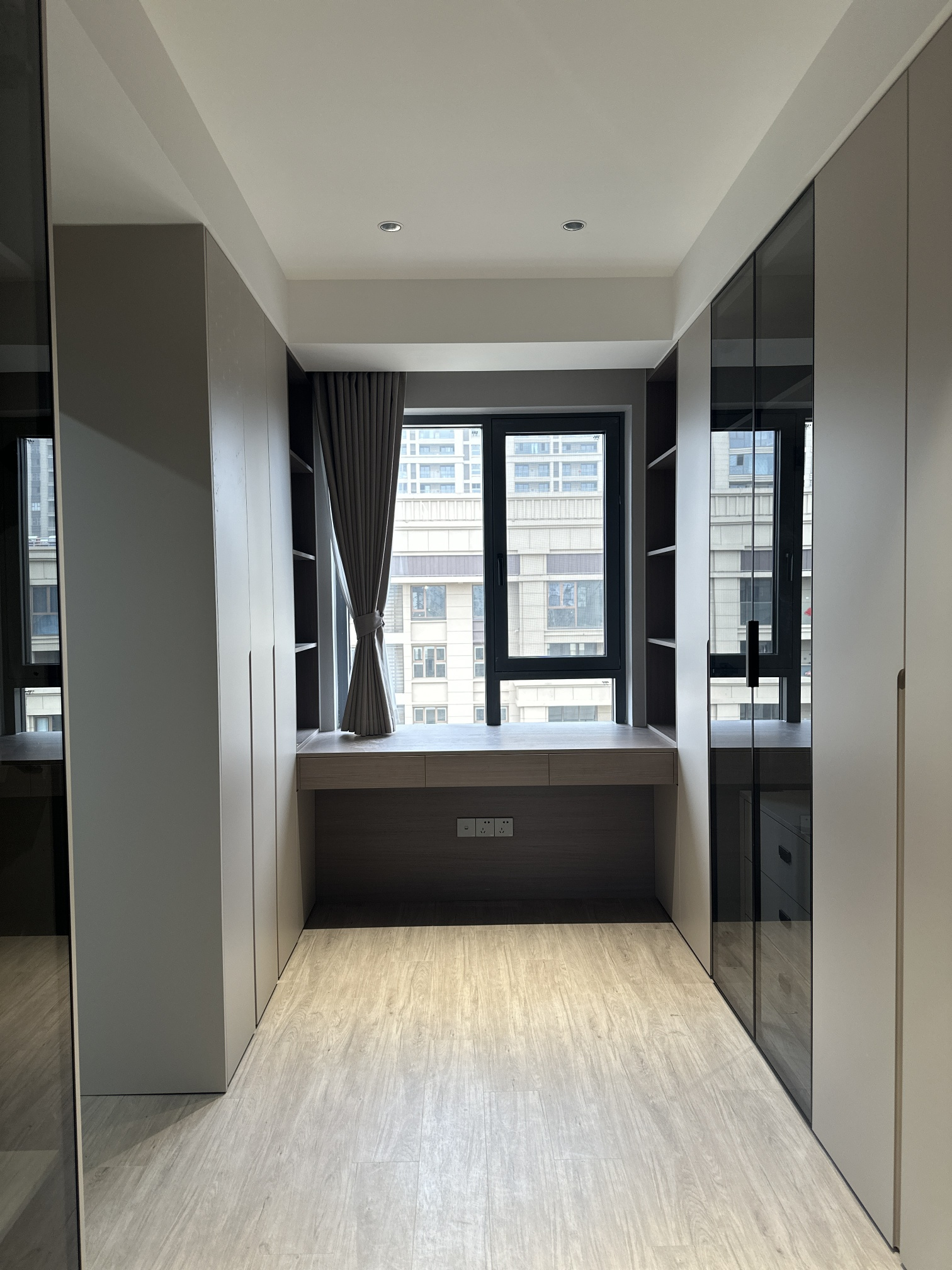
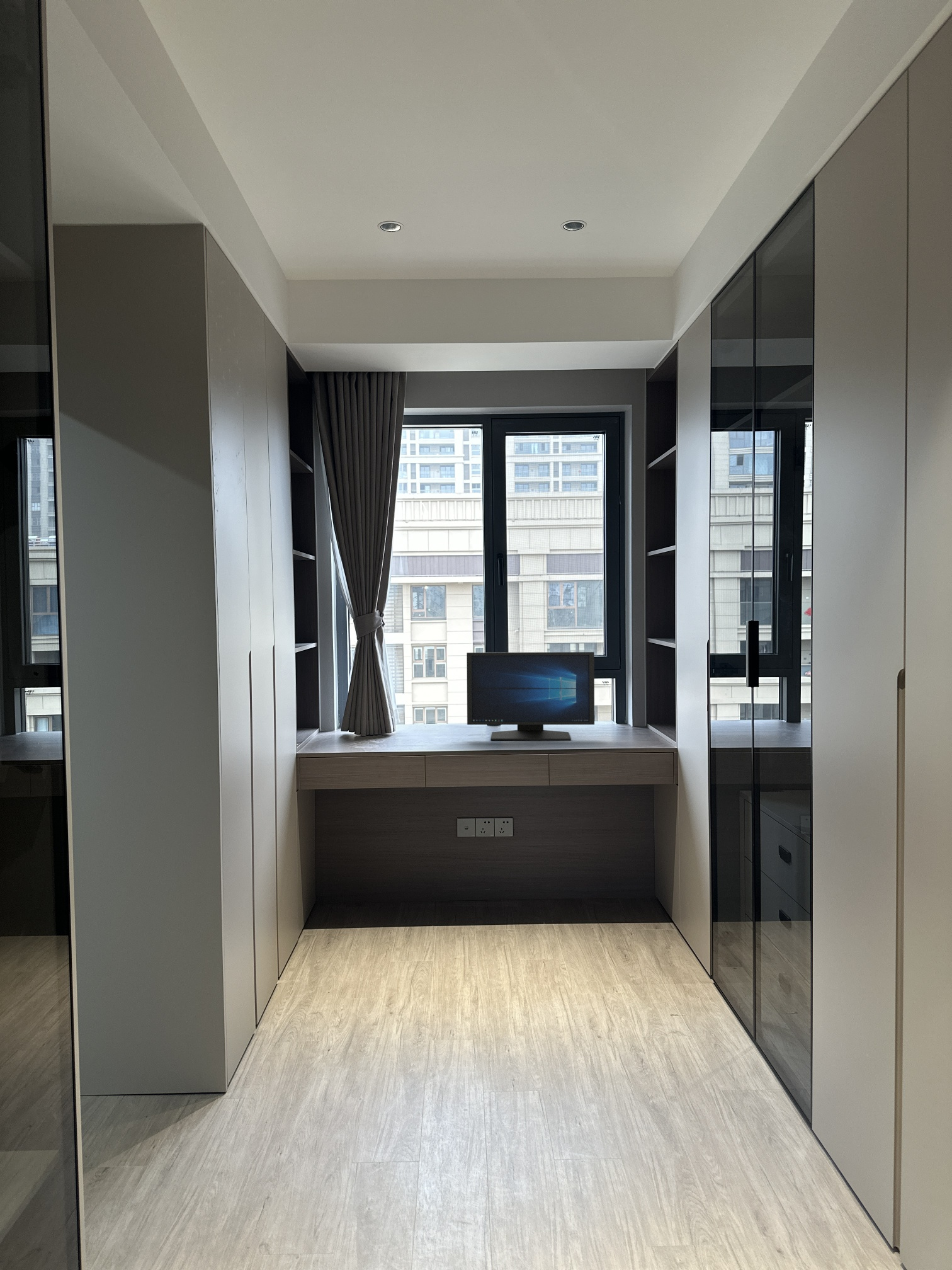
+ monitor (530, 694)
